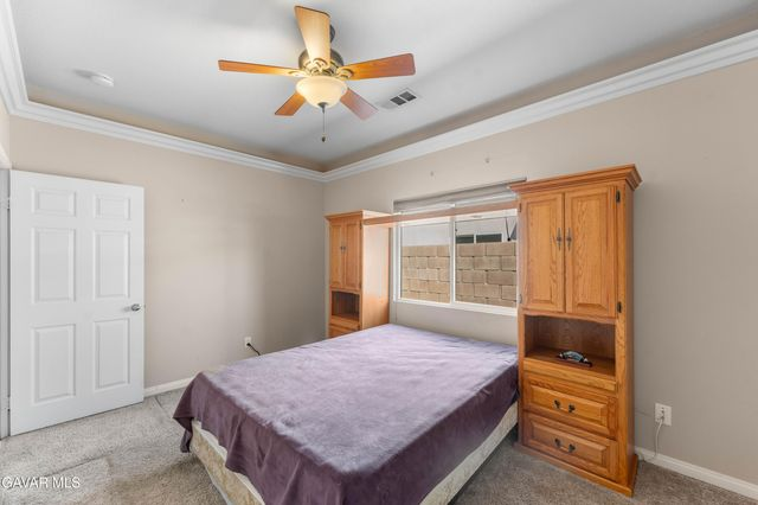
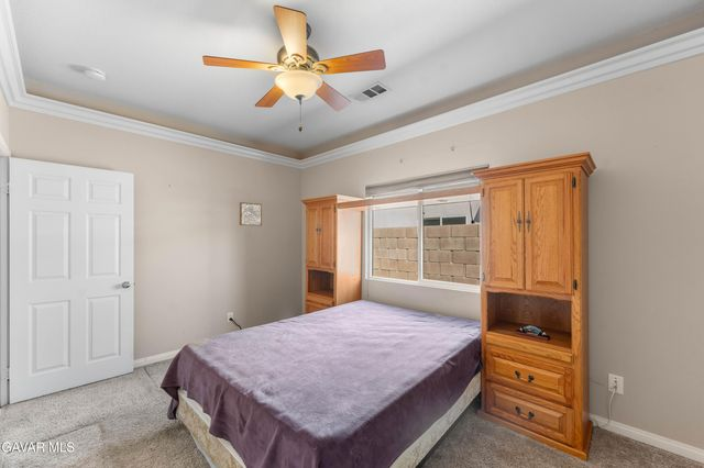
+ wall art (251, 214)
